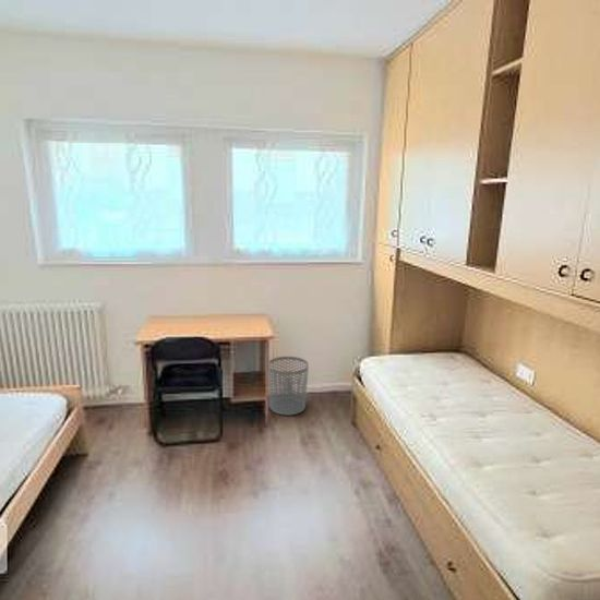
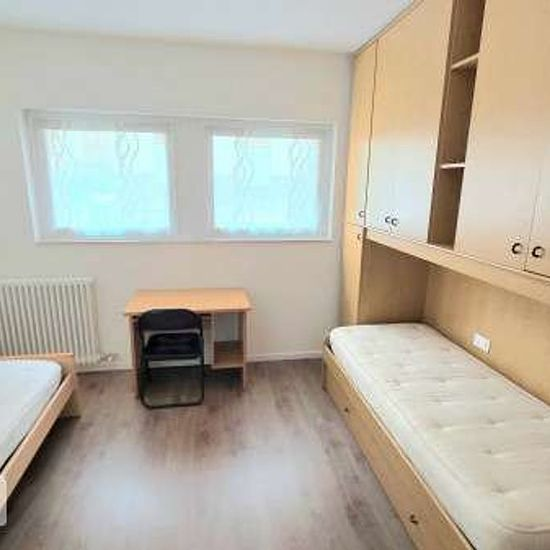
- waste bin (287, 385)
